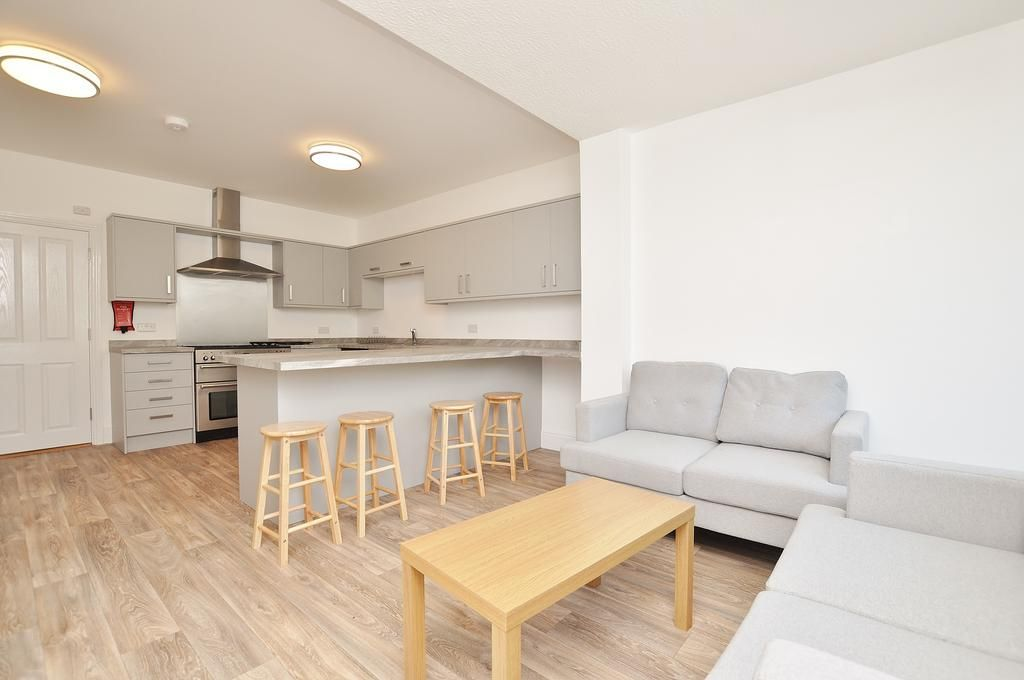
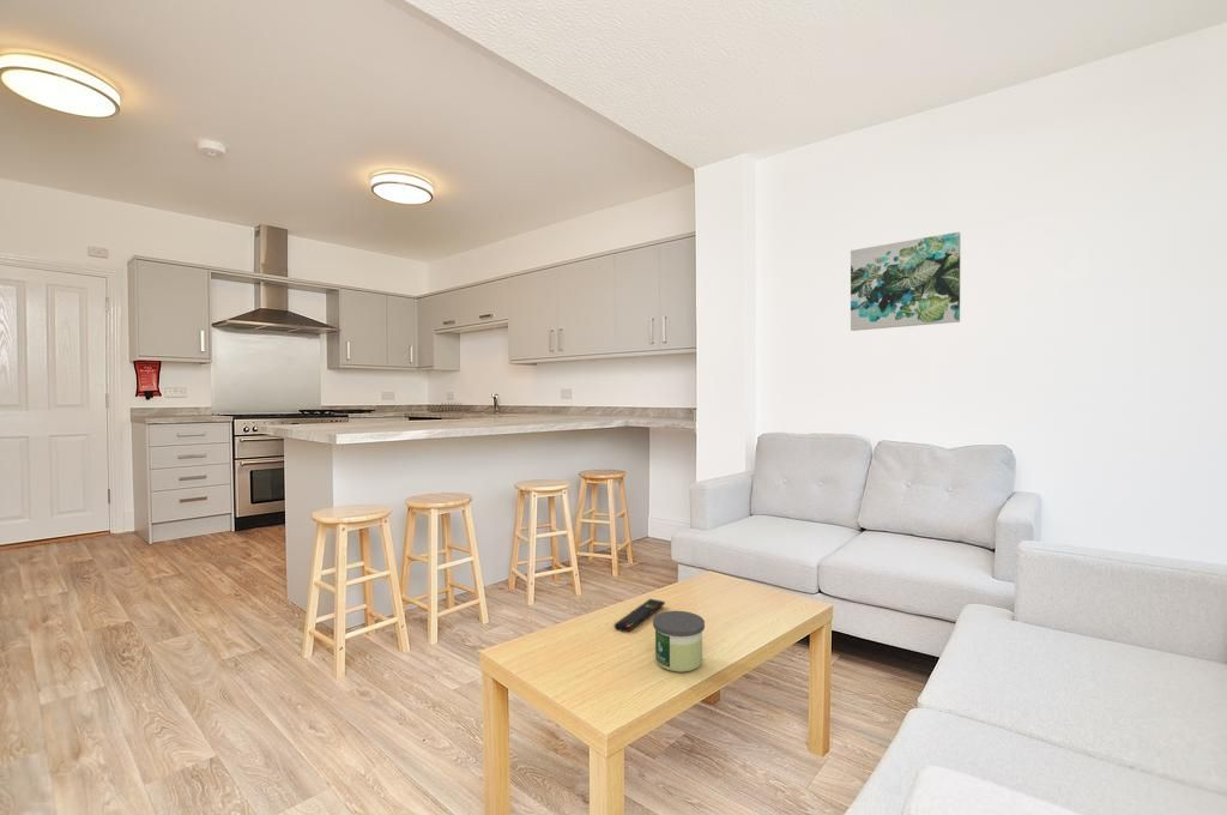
+ remote control (640, 615)
+ candle (678, 641)
+ wall art (902, 284)
